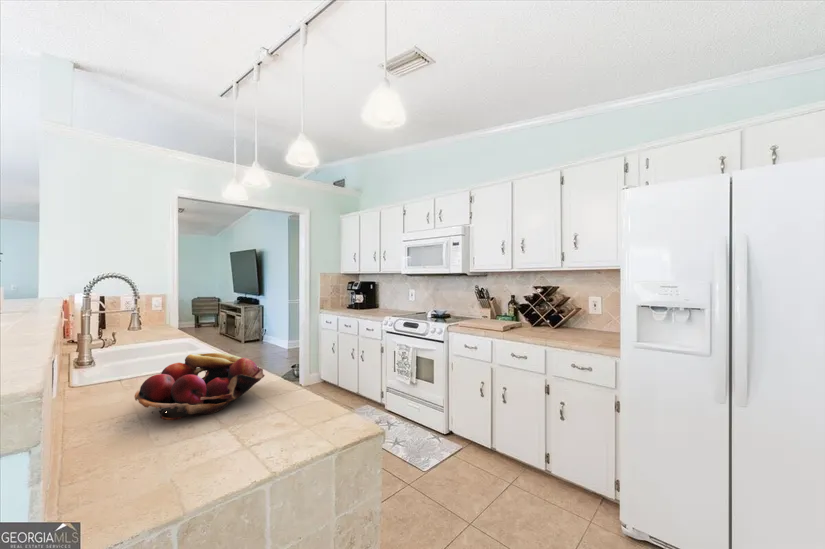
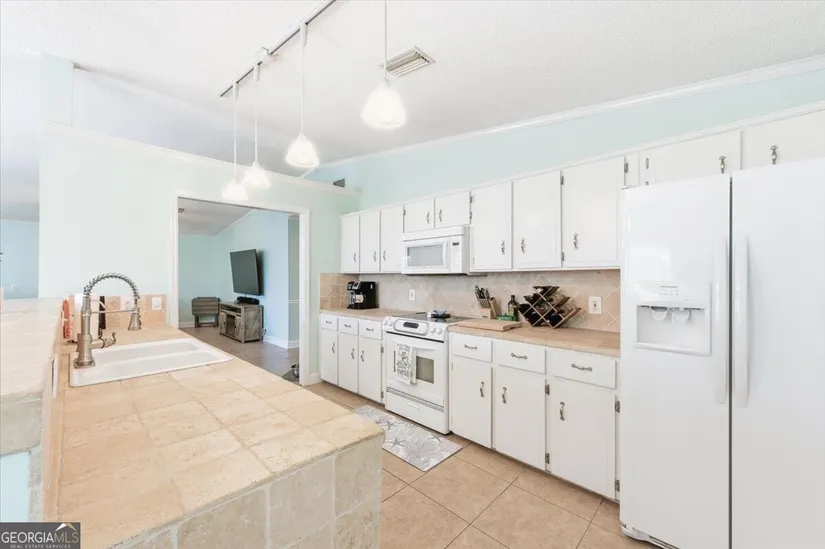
- fruit basket (204, 379)
